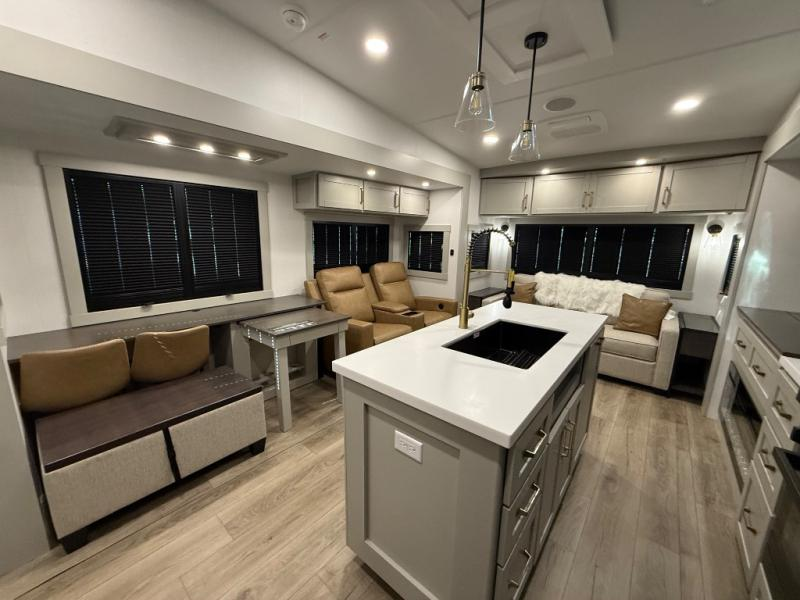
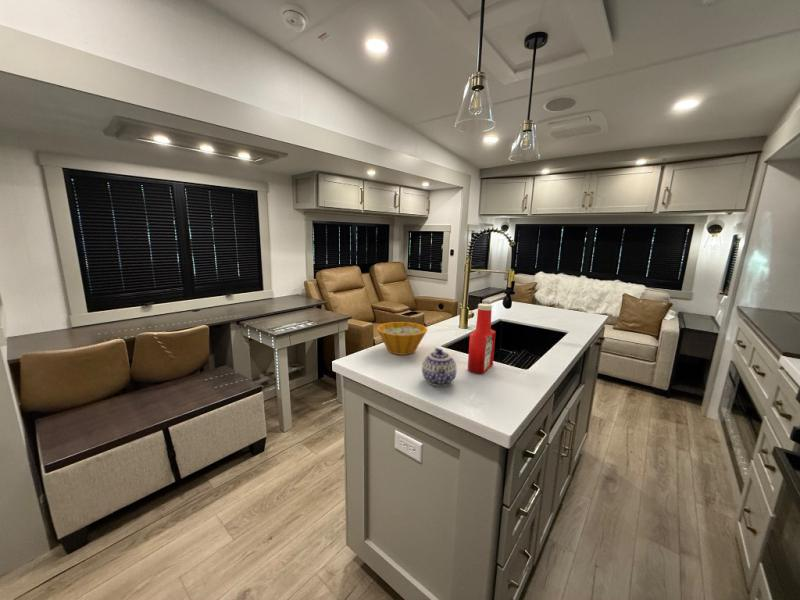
+ teapot (439, 365)
+ bowl (401, 339)
+ soap bottle (482, 336)
